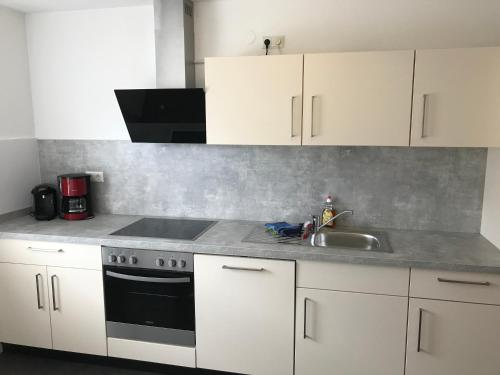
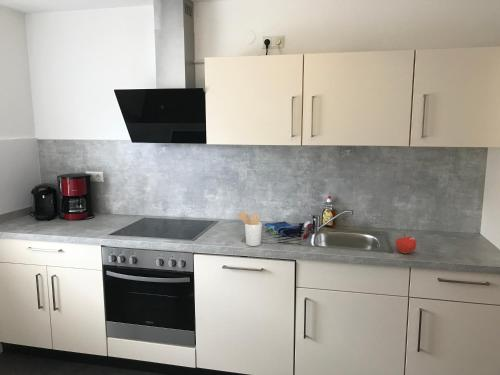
+ utensil holder (249, 227)
+ fruit (406, 243)
